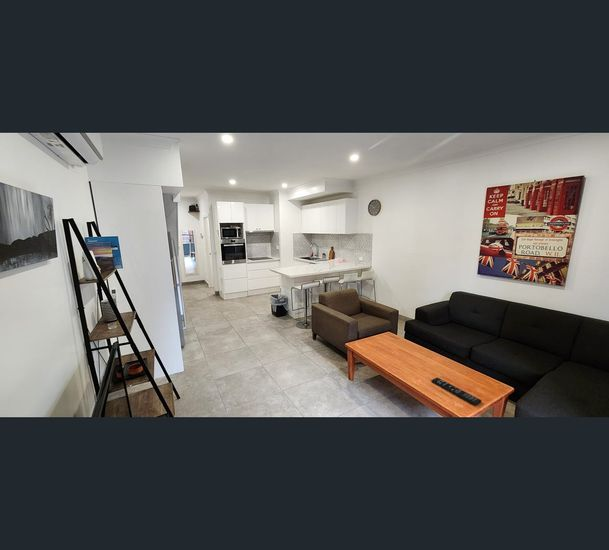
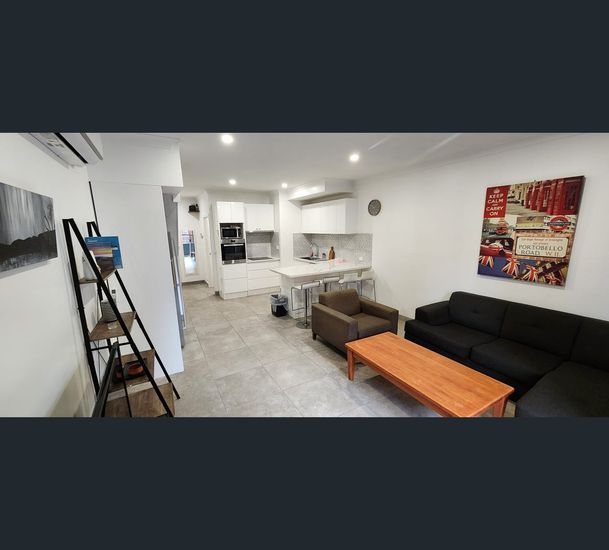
- remote control (454, 390)
